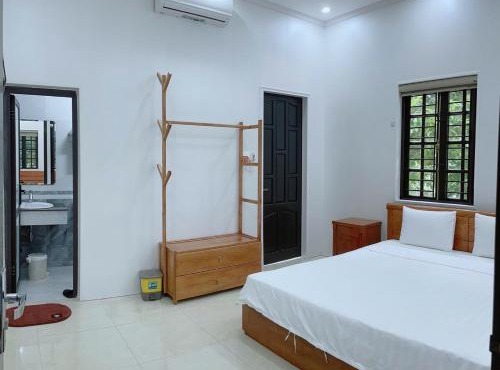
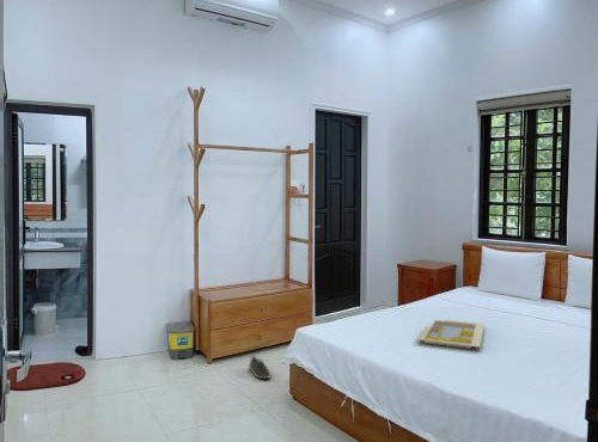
+ sneaker (258, 367)
+ serving tray (452, 332)
